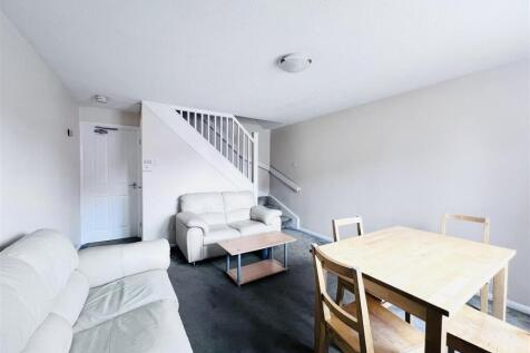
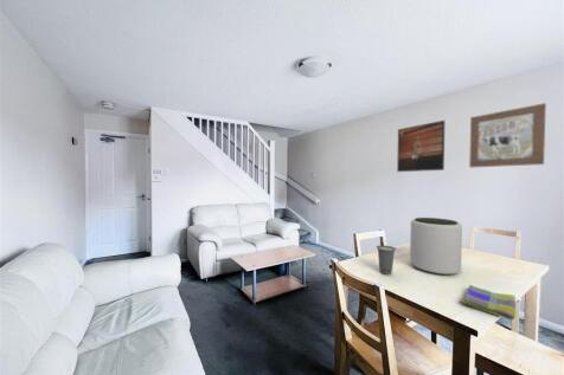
+ cup (385, 260)
+ wall art (504, 138)
+ dish towel (488, 299)
+ plant pot (434, 244)
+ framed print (418, 148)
